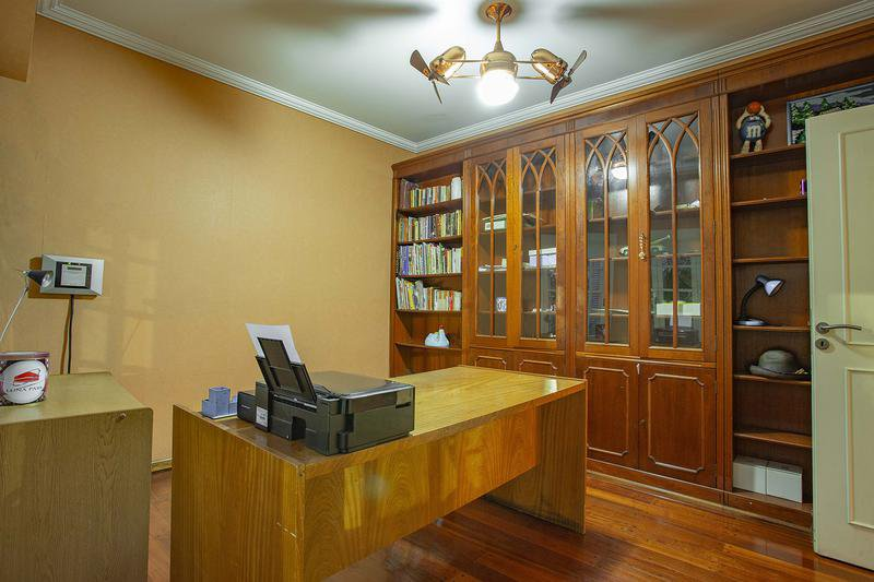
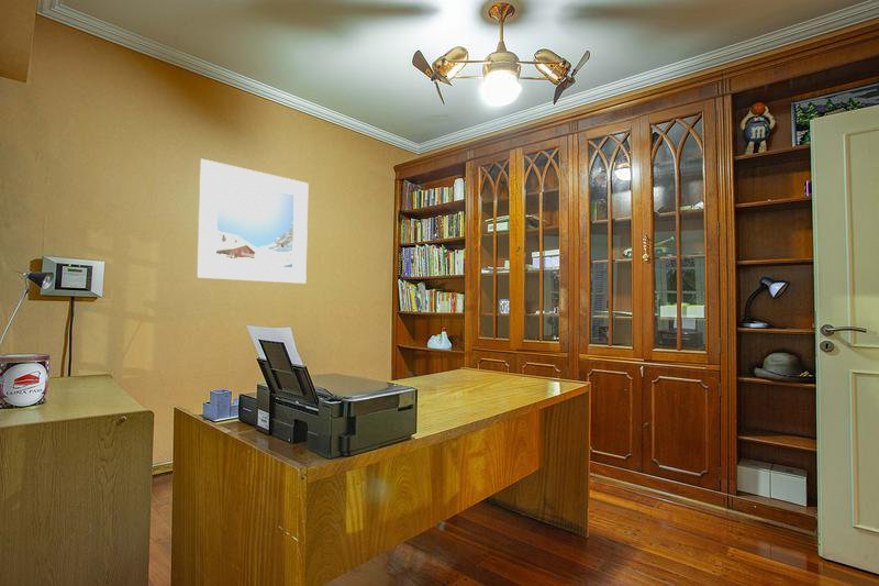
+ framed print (257, 225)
